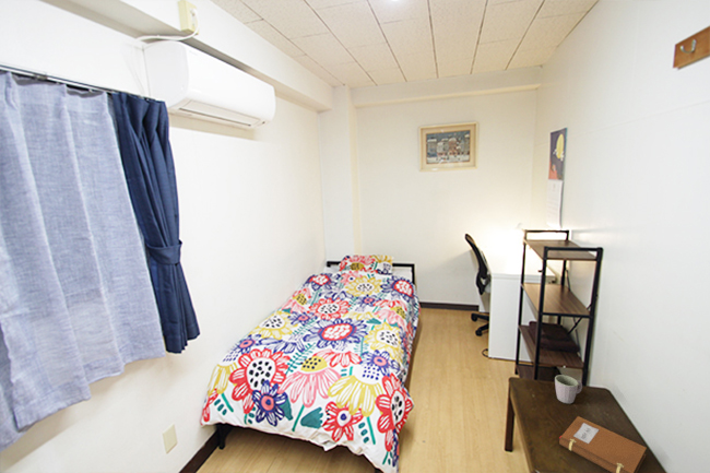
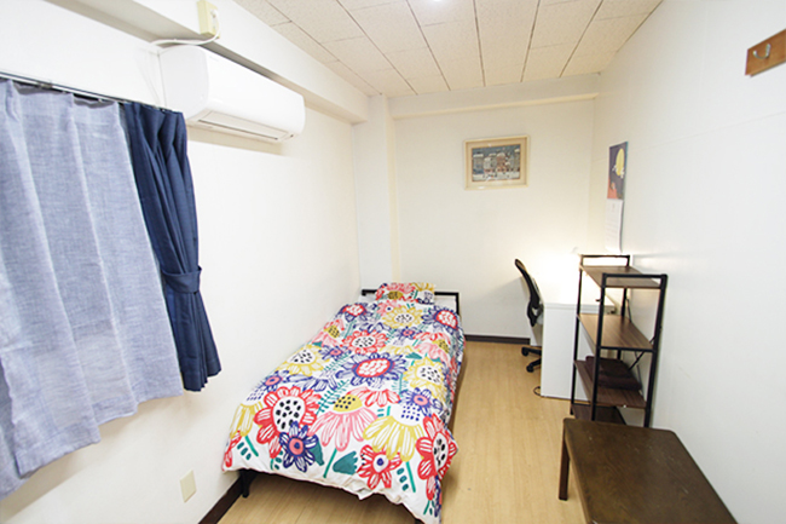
- notebook (599, 445)
- mug (569, 389)
